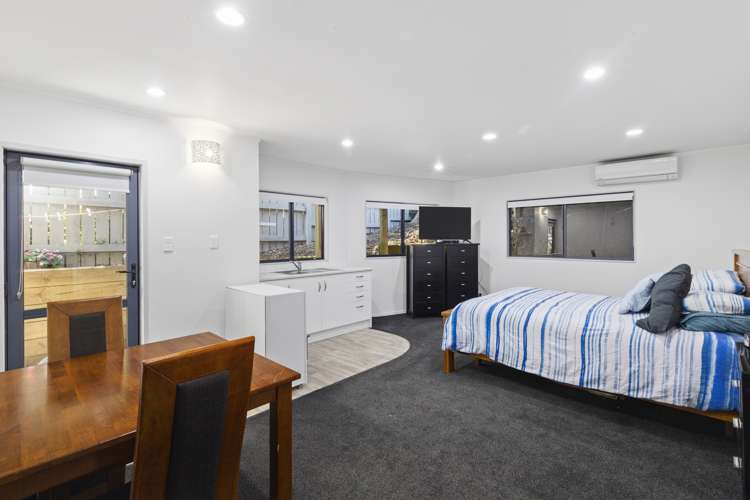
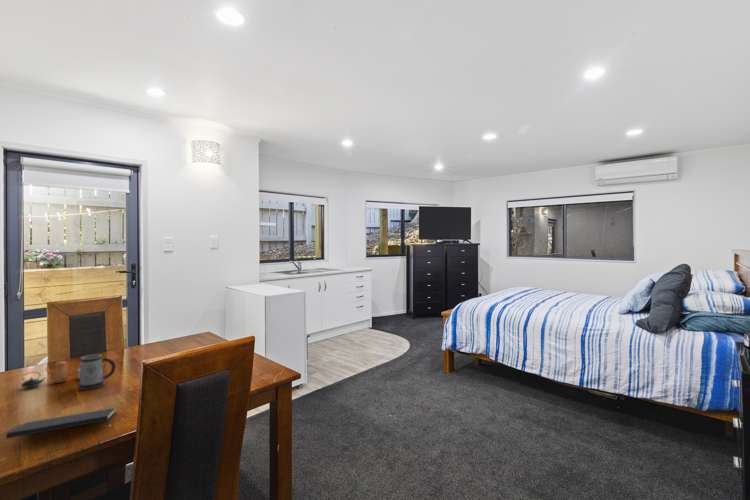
+ mug (97, 370)
+ notepad (67, 420)
+ teapot (62, 369)
